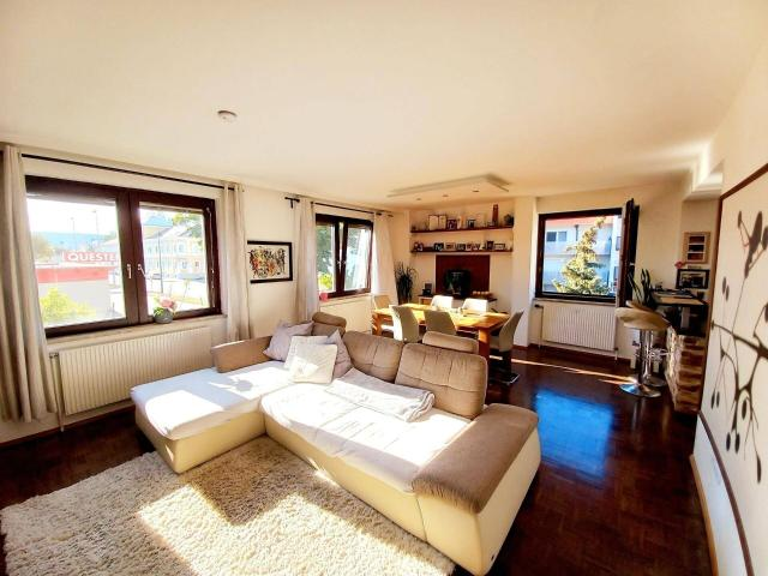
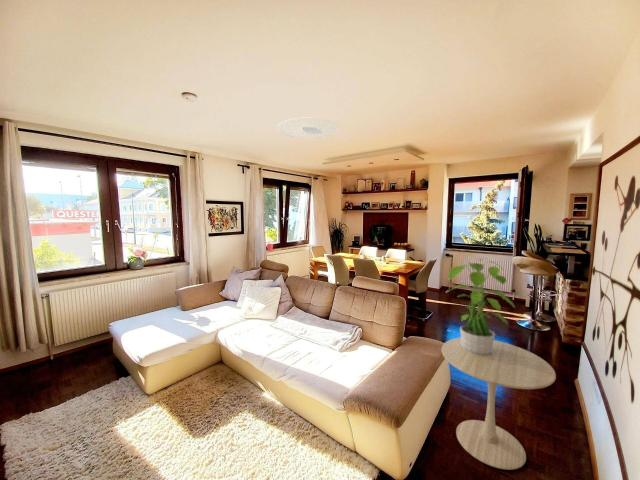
+ ceiling light (308, 126)
+ potted plant (475, 306)
+ side table (491, 400)
